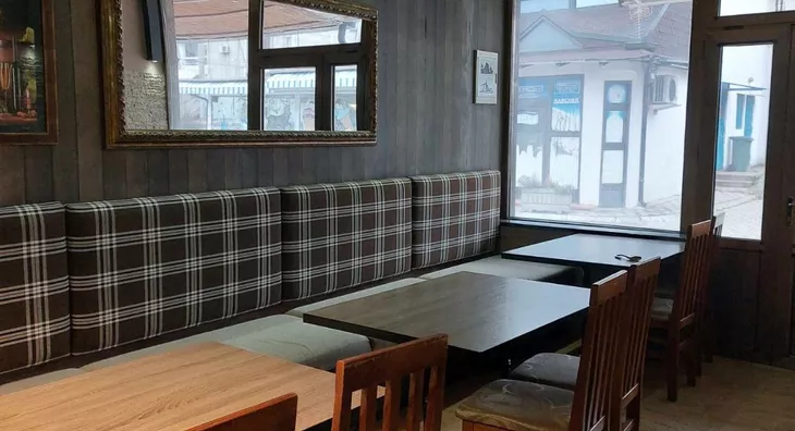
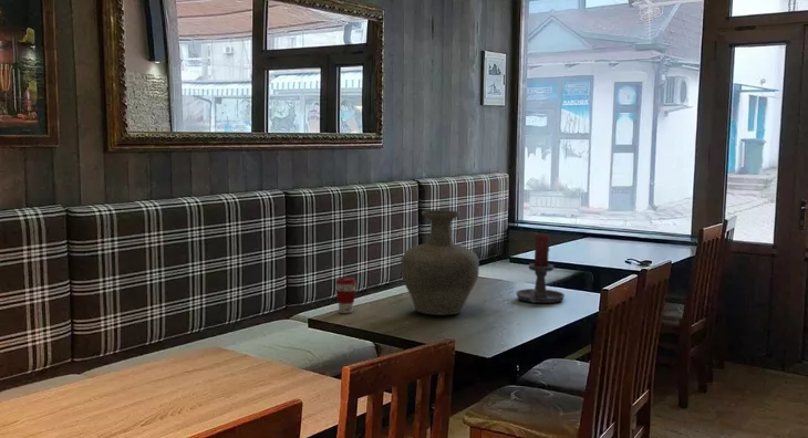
+ vase (439, 261)
+ candle holder (539, 267)
+ coffee cup (345, 294)
